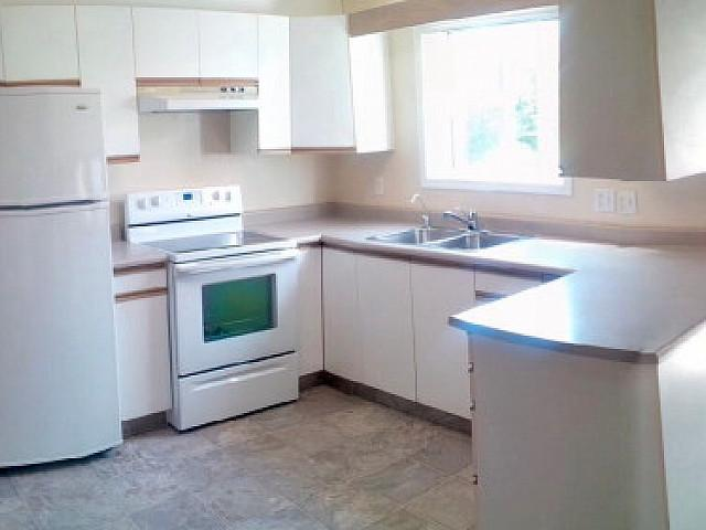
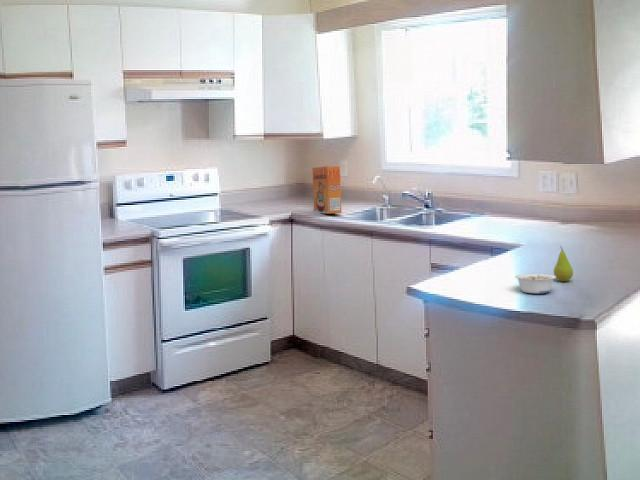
+ legume (536, 282)
+ cereal box (326, 189)
+ fruit (563, 263)
